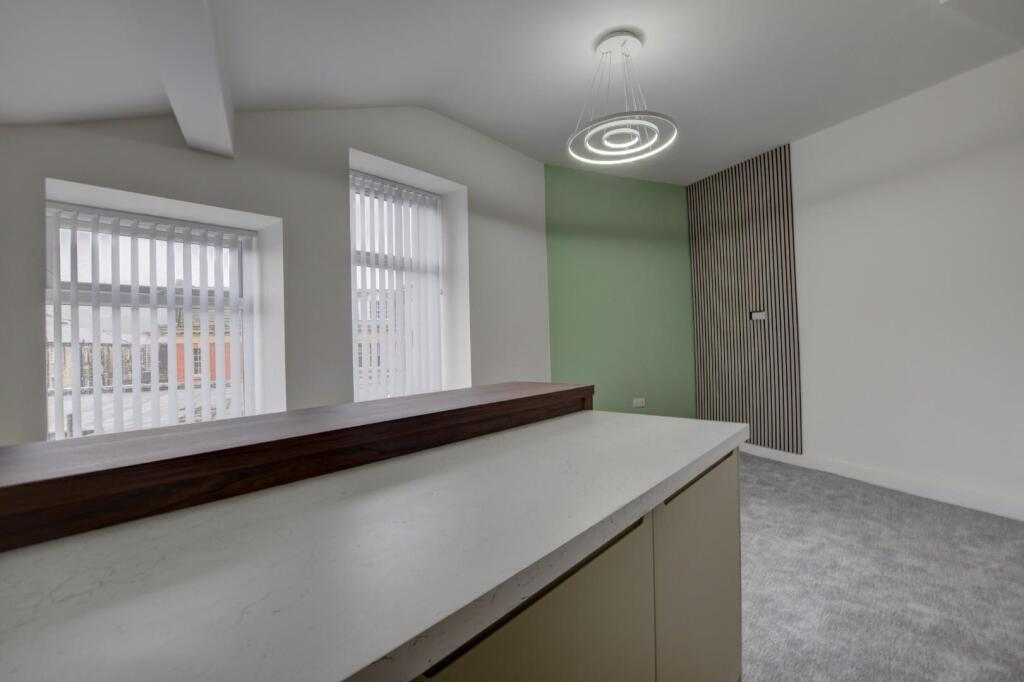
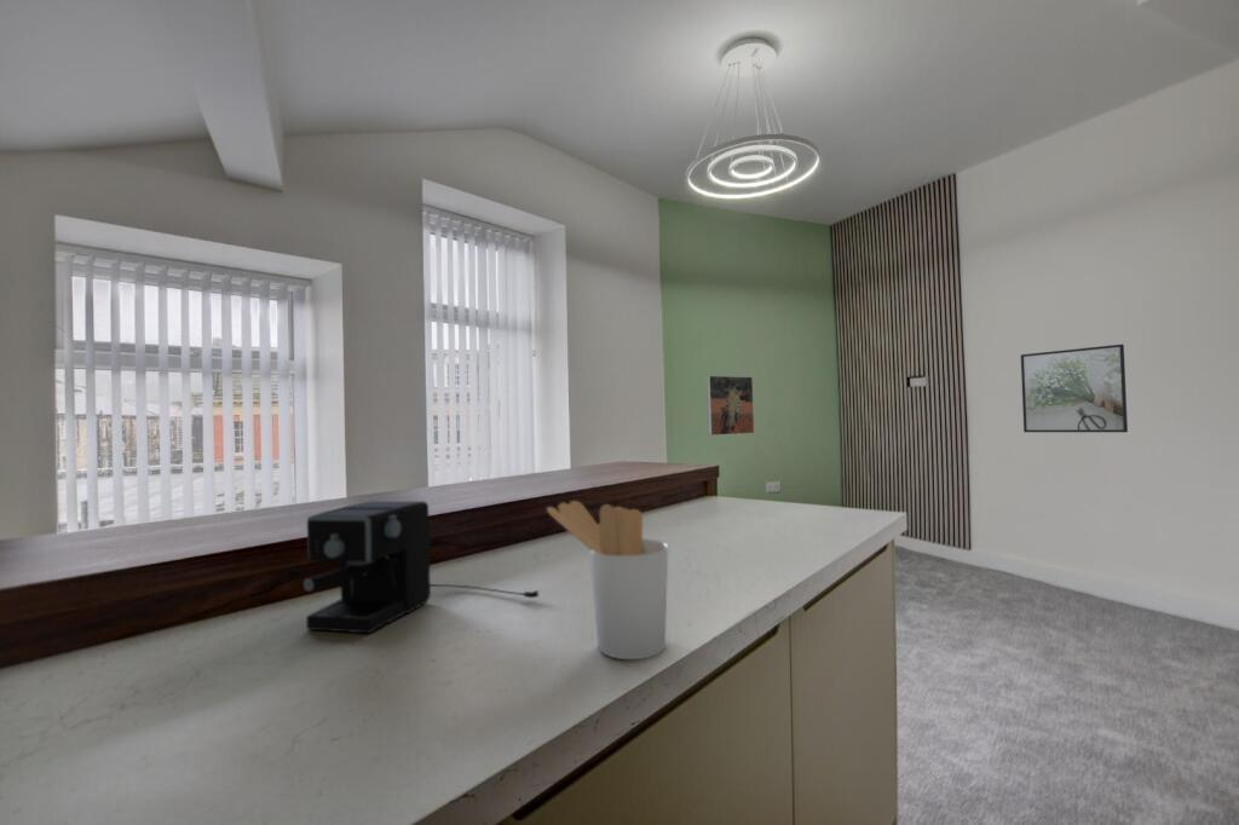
+ coffee maker (425, 560)
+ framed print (1070, 391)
+ utensil holder (609, 570)
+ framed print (731, 405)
